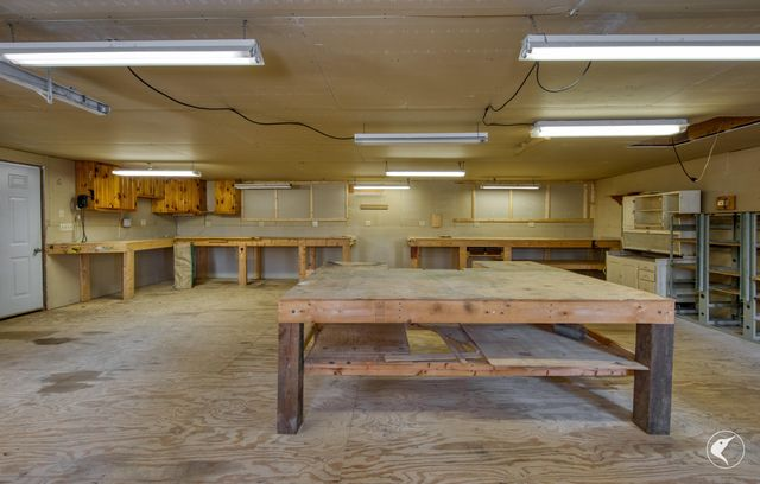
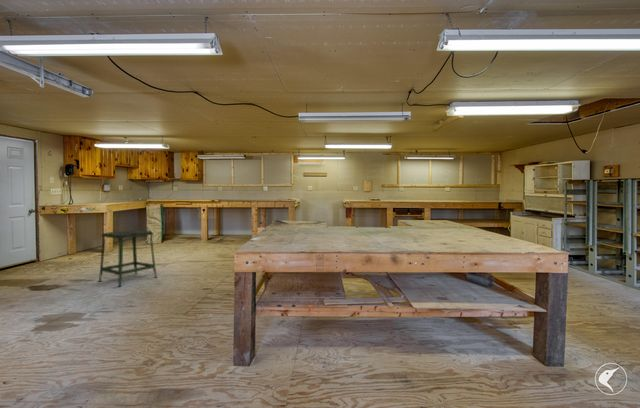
+ stool (133, 255)
